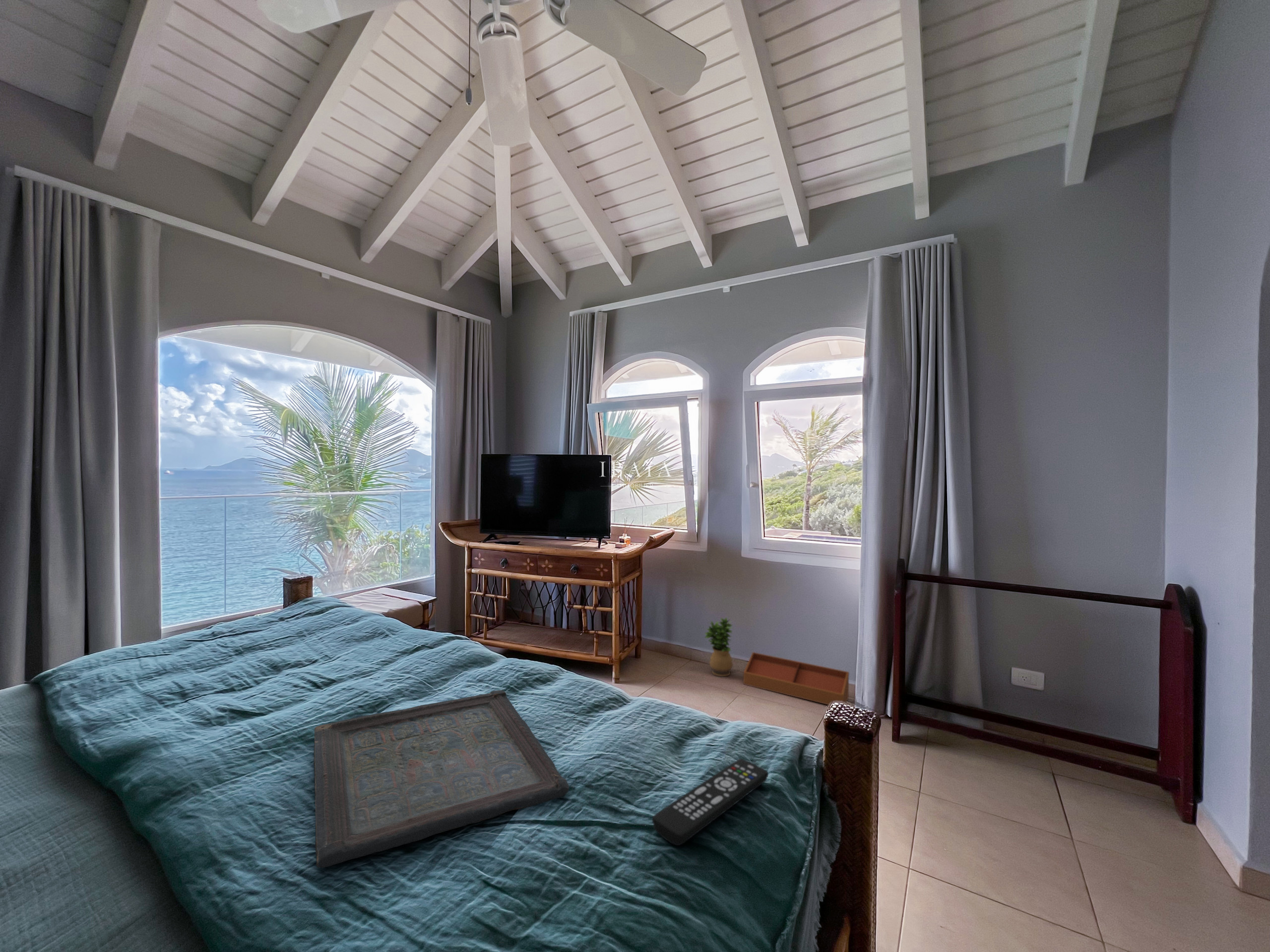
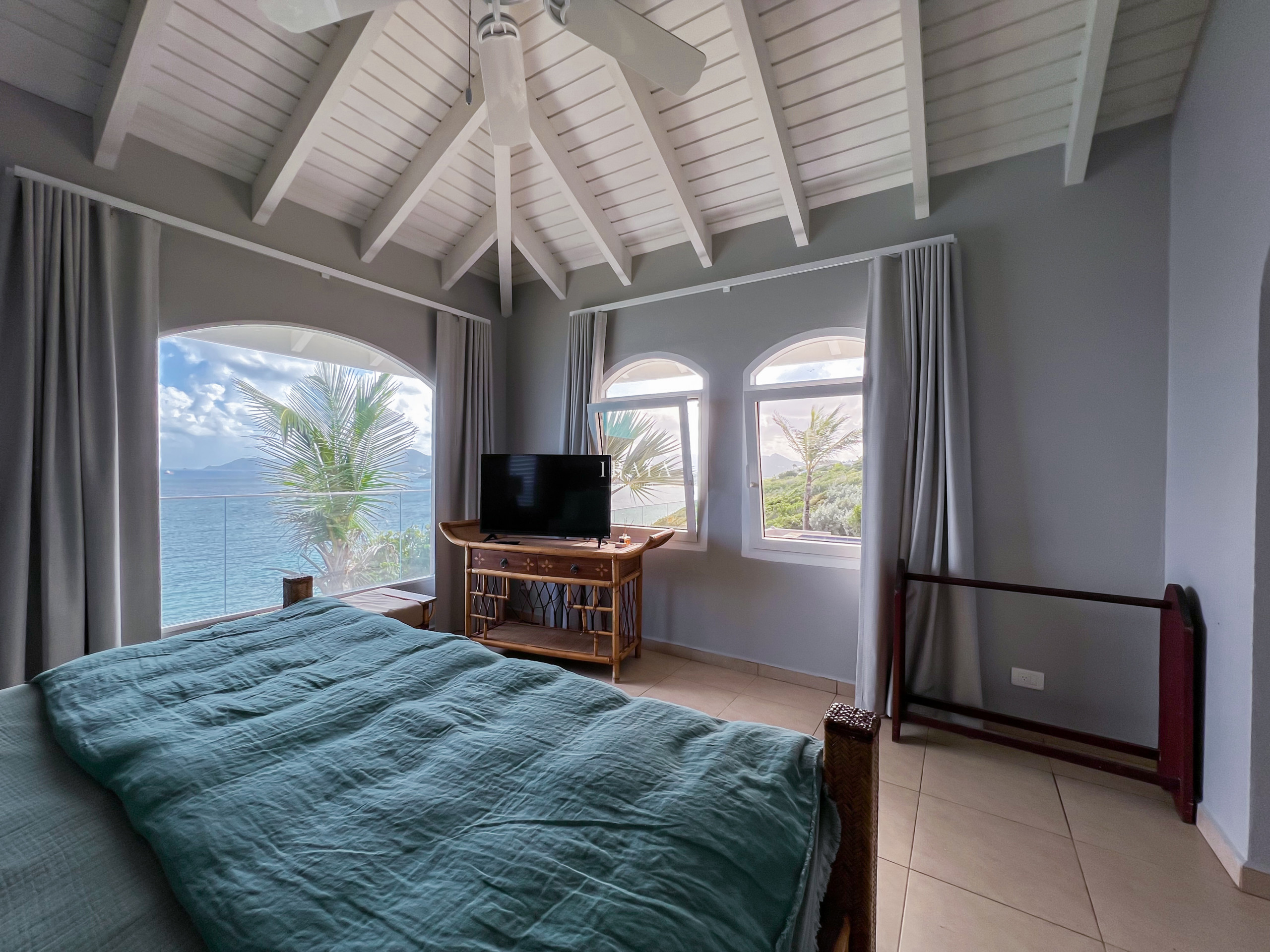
- potted plant (720, 644)
- remote control (714, 798)
- storage bin (794, 678)
- serving tray (431, 756)
